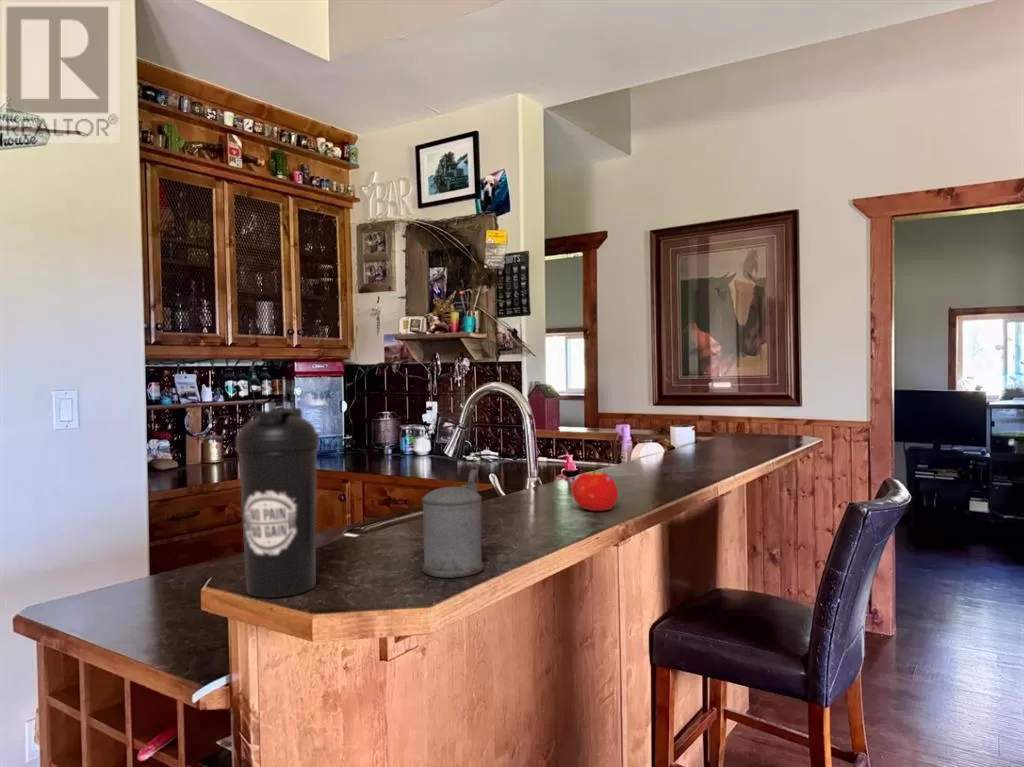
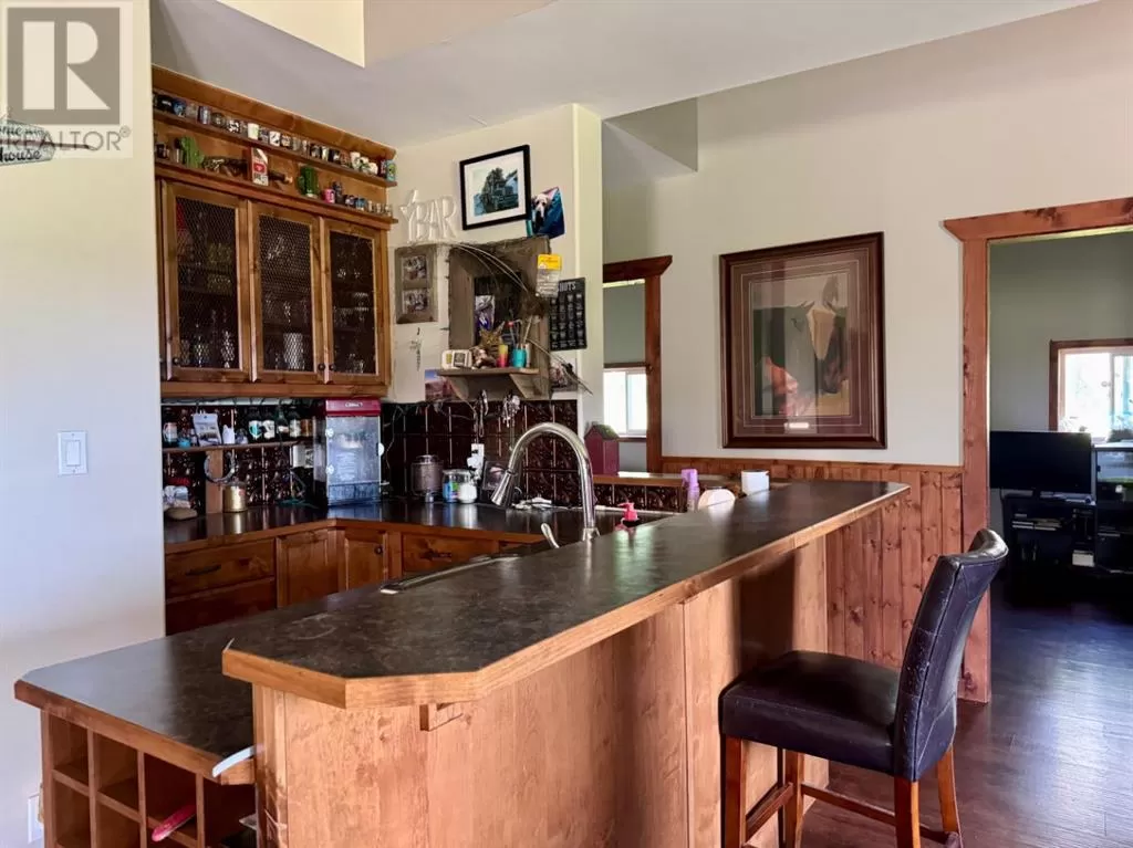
- beer stein (458, 519)
- fruit (595, 488)
- water bottle (279, 498)
